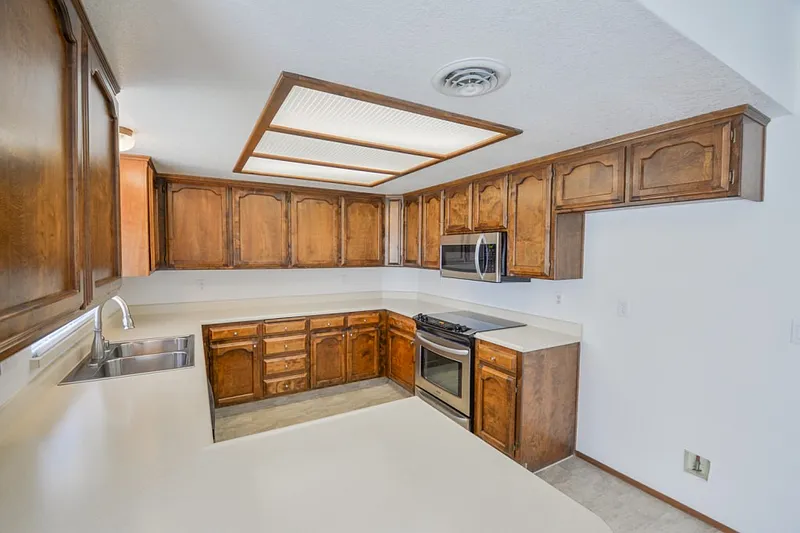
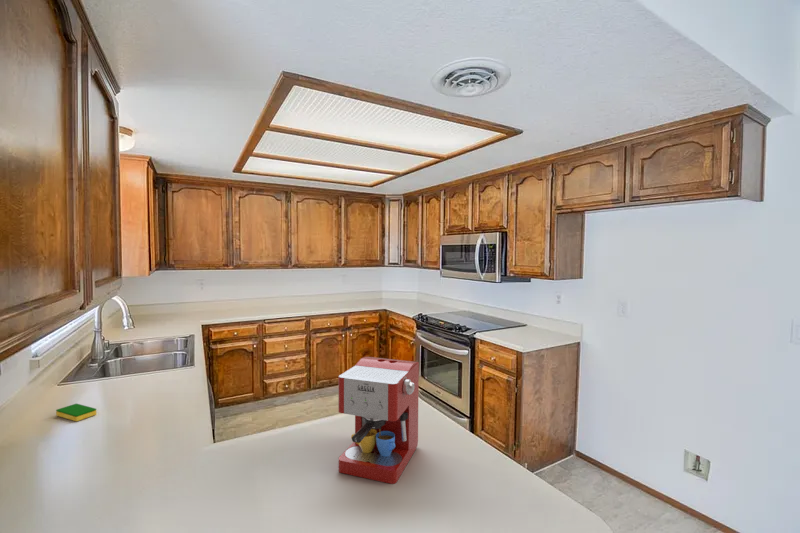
+ coffee maker (380, 411)
+ dish sponge (76, 412)
